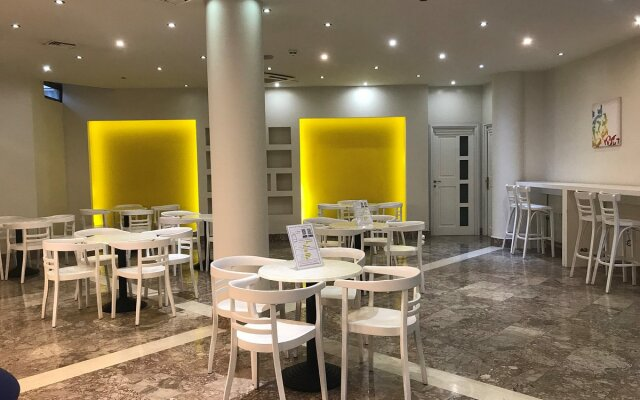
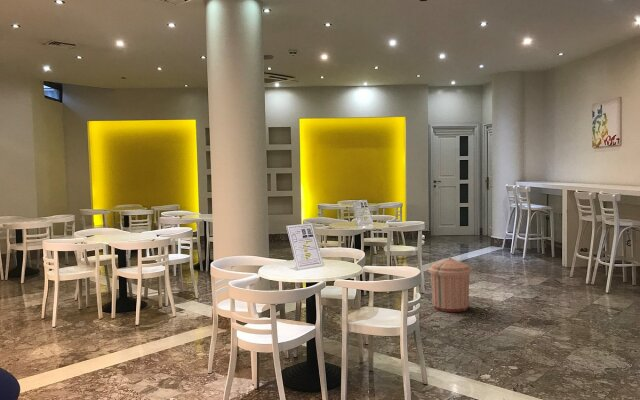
+ trash can (450, 282)
